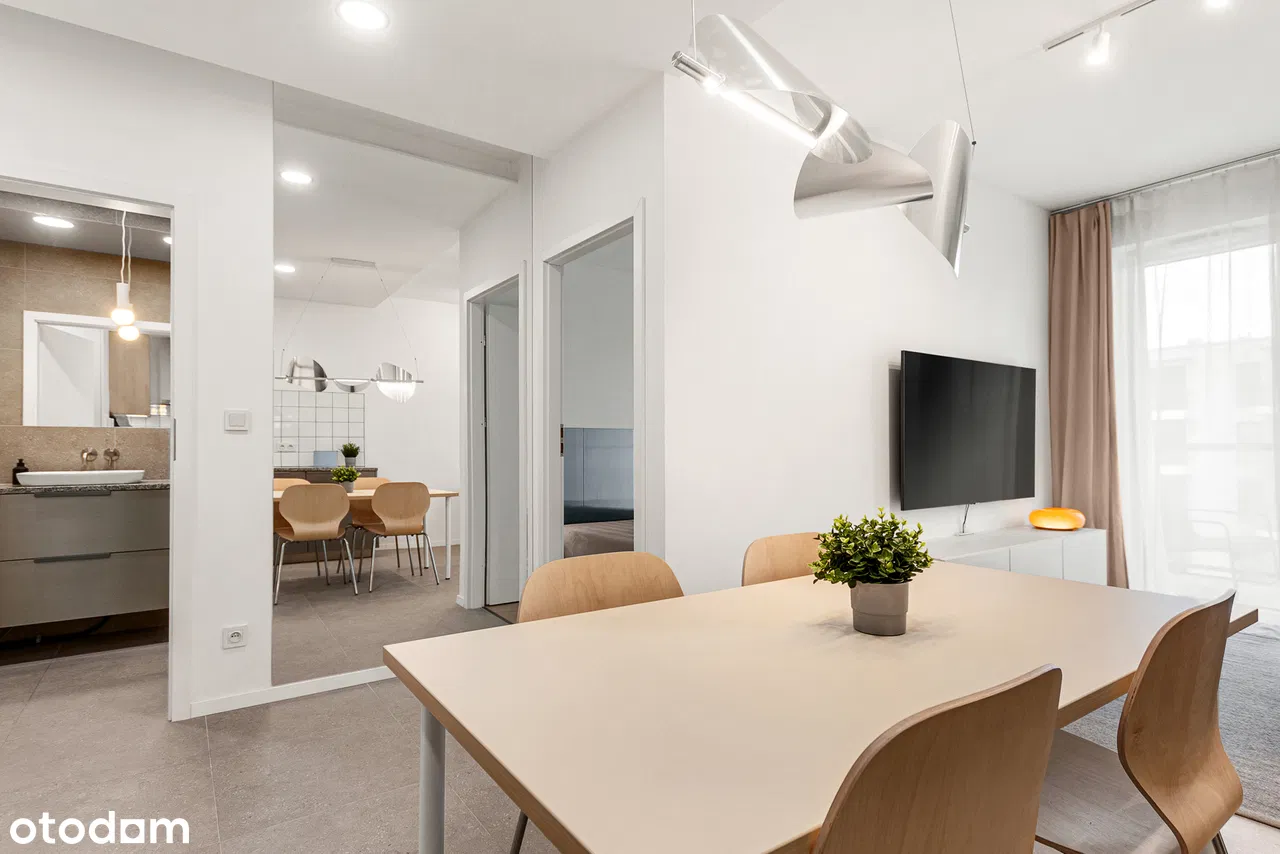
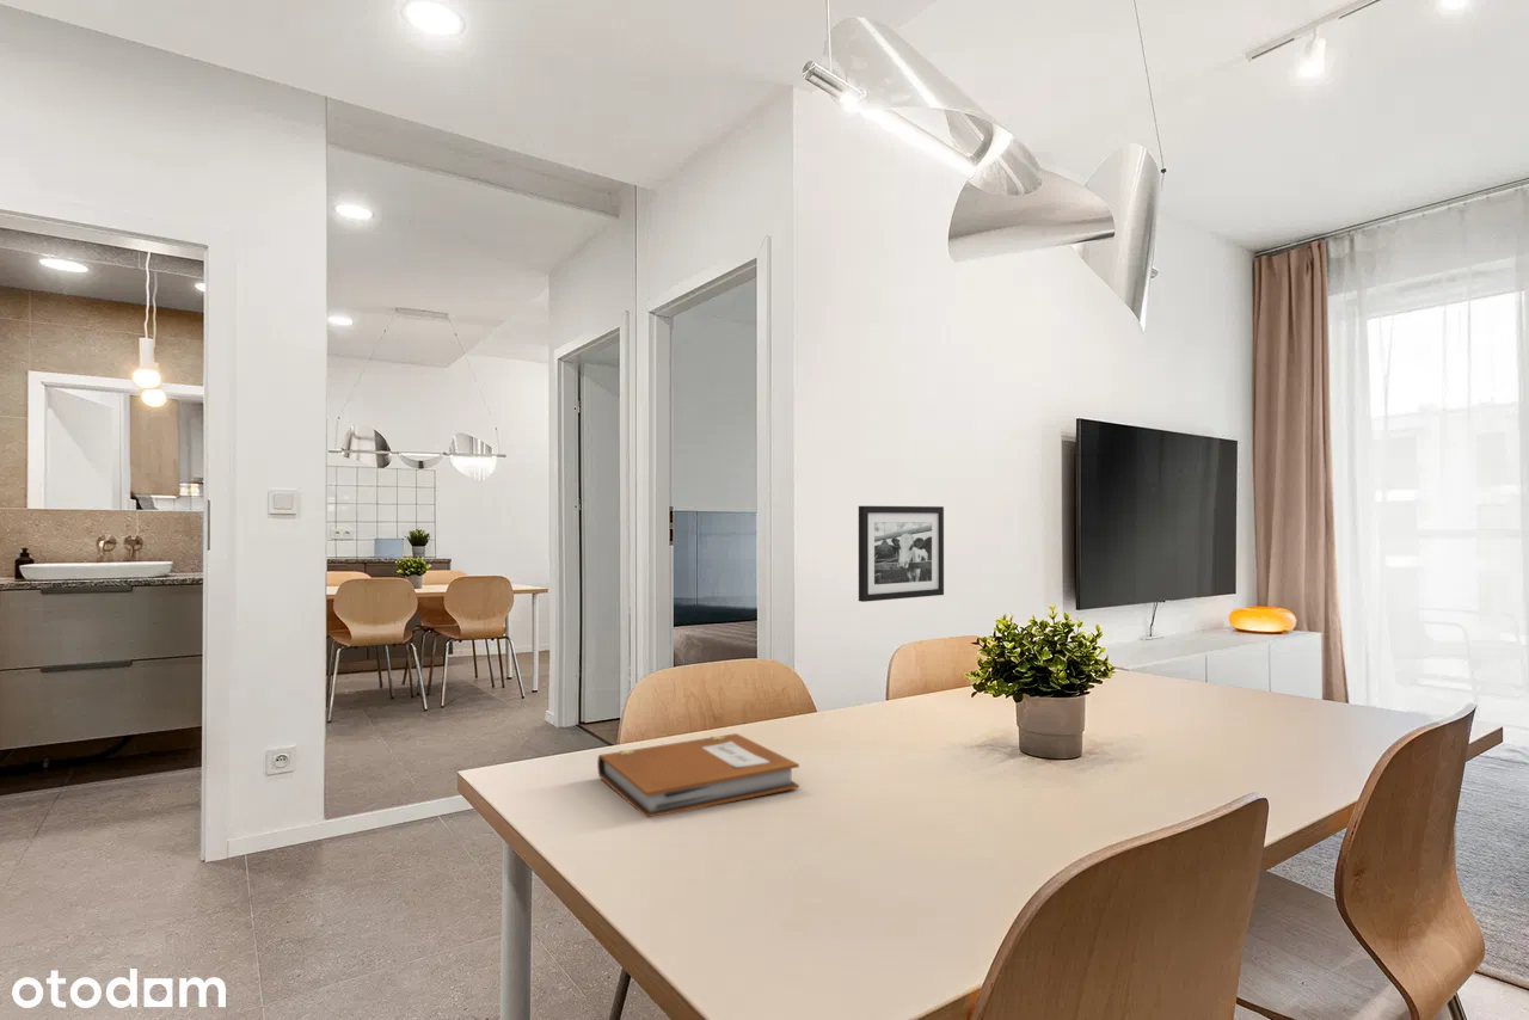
+ notebook (699, 768)
+ picture frame (902, 552)
